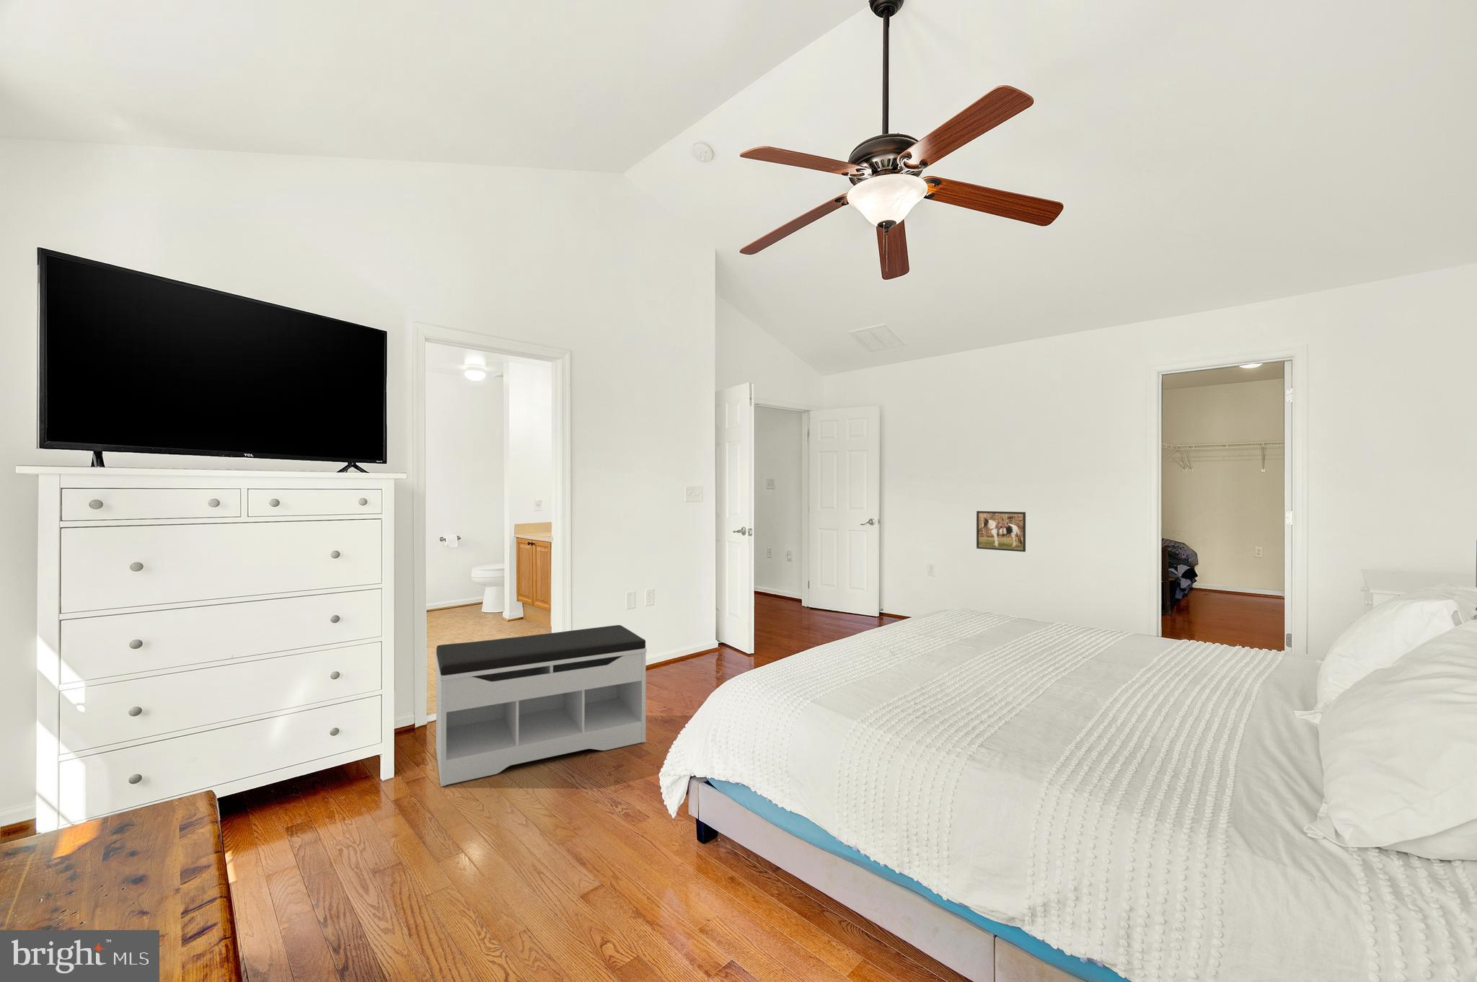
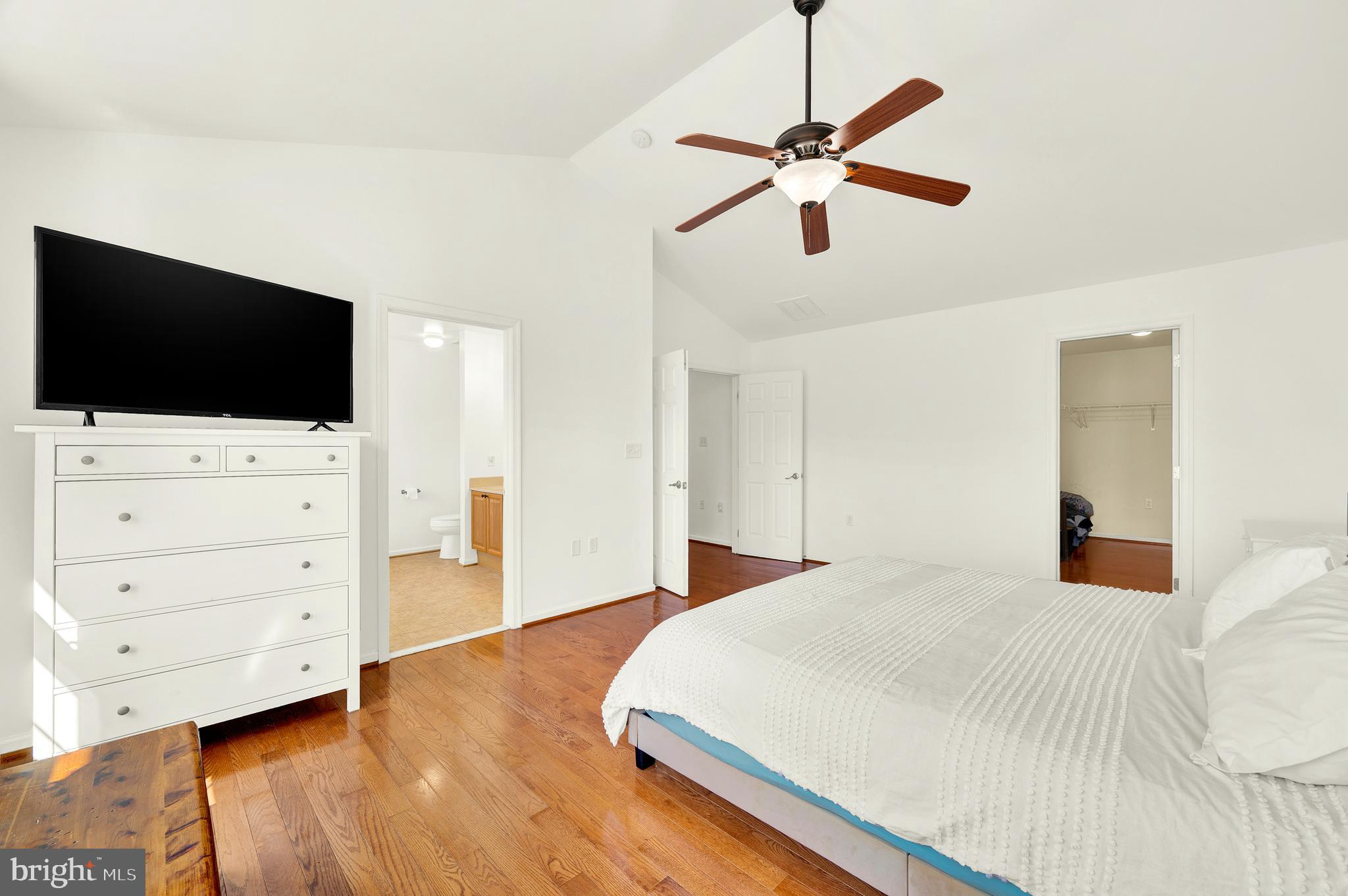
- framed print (1000, 530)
- bench (542, 694)
